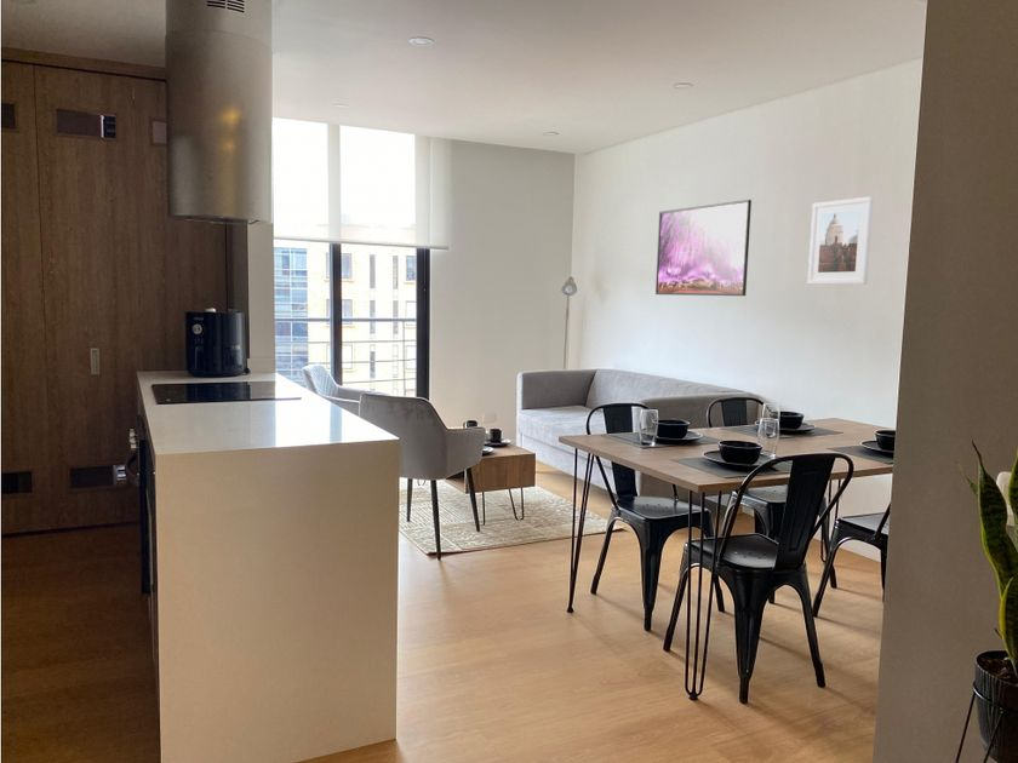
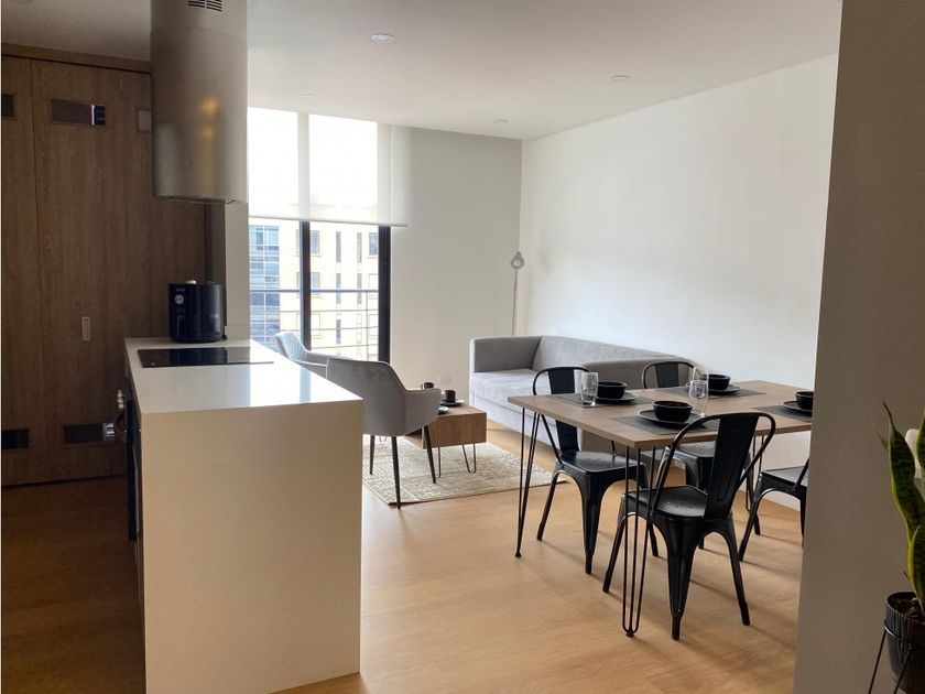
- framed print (839, 242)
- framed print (699, 251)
